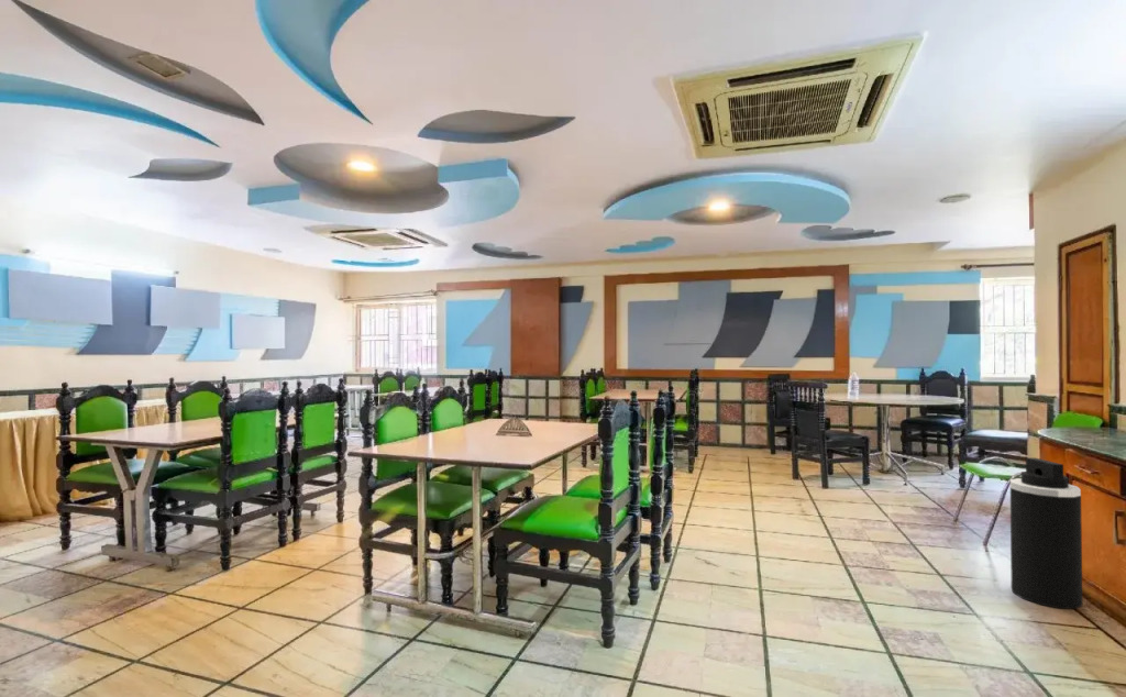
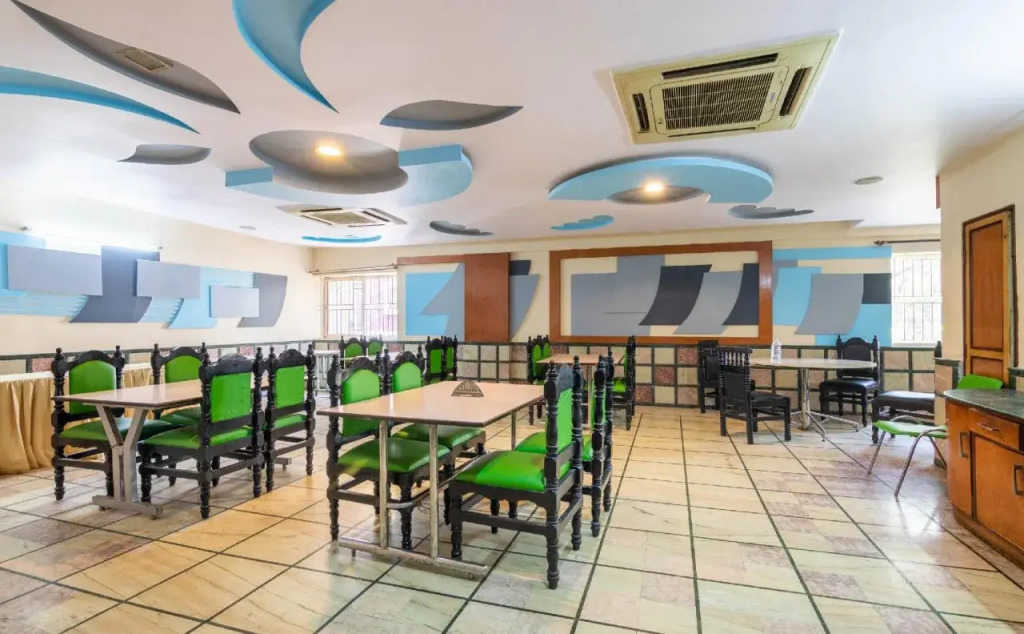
- trash can (1044, 528)
